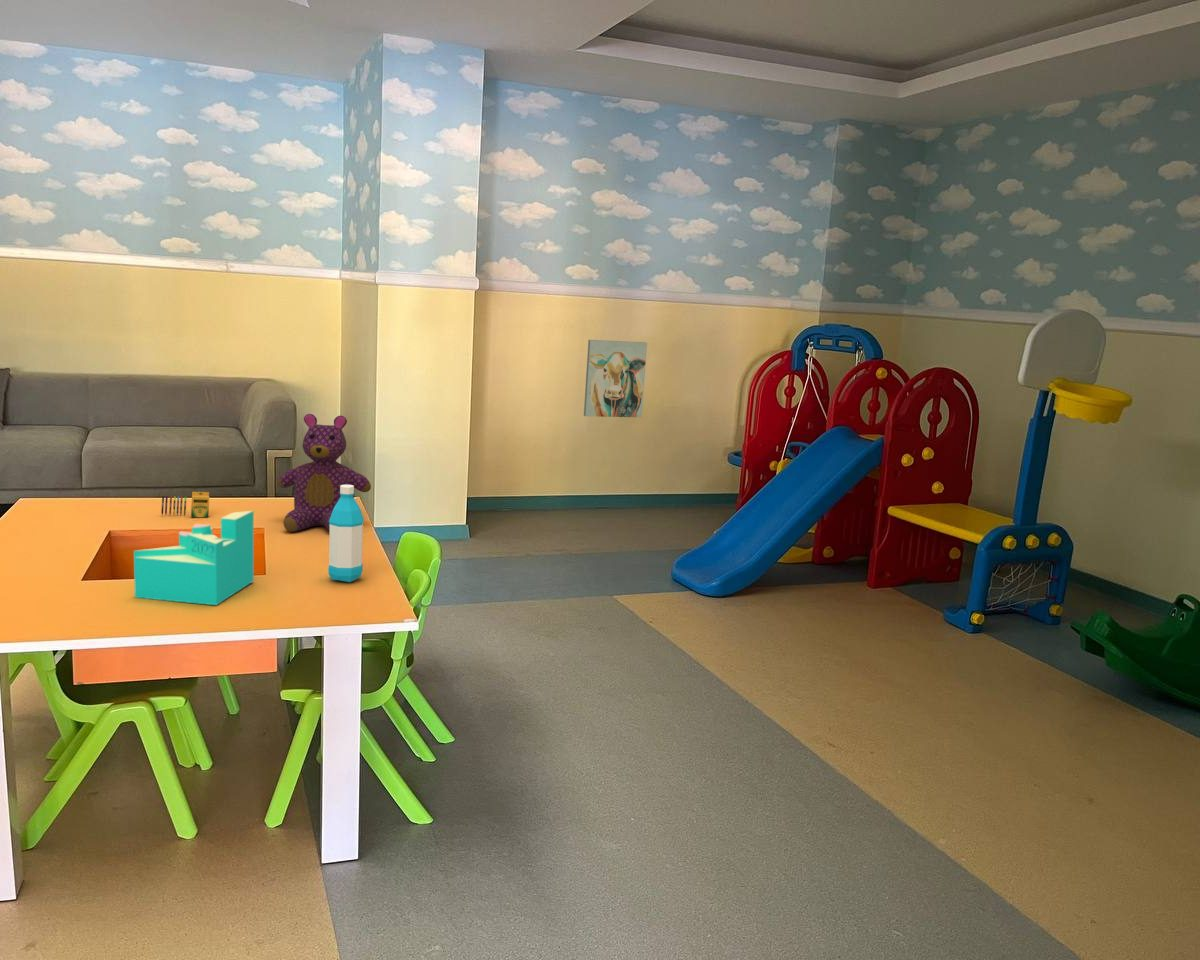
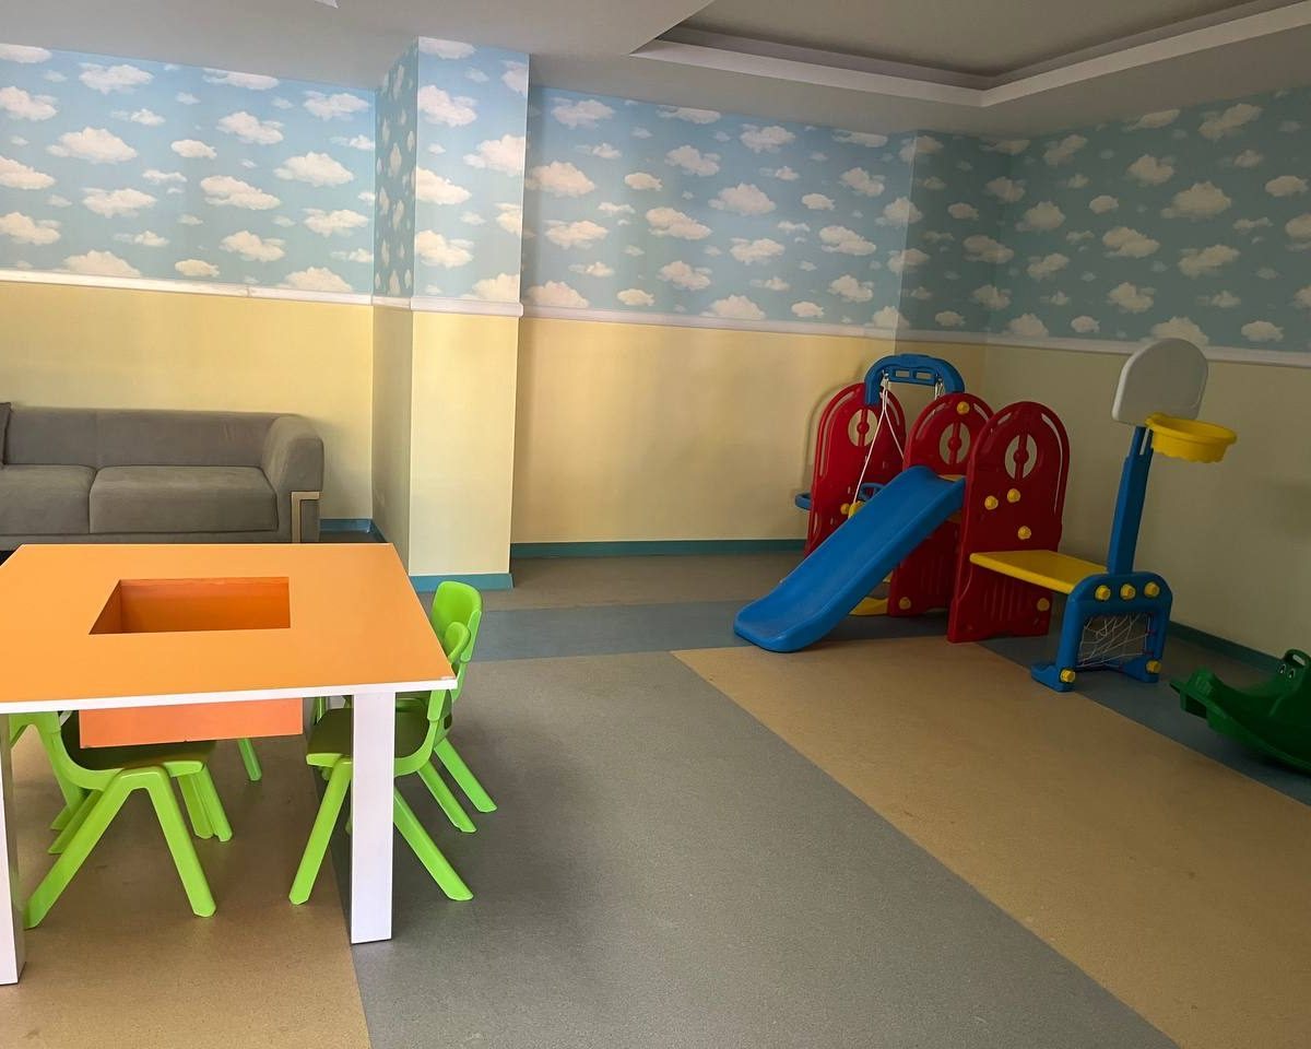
- wall art (615, 379)
- teddy bear (321, 472)
- crayon (185, 504)
- toy blocks (196, 552)
- water bottle (346, 532)
